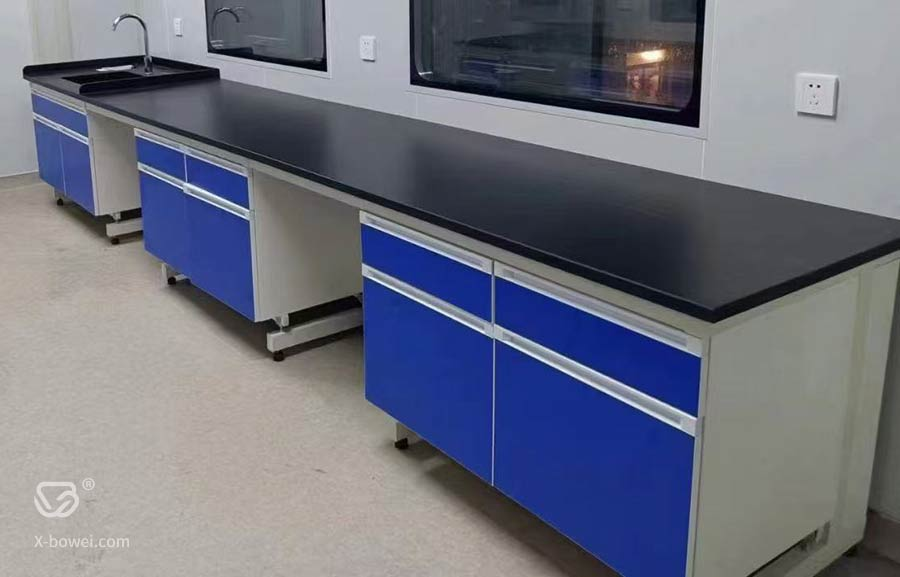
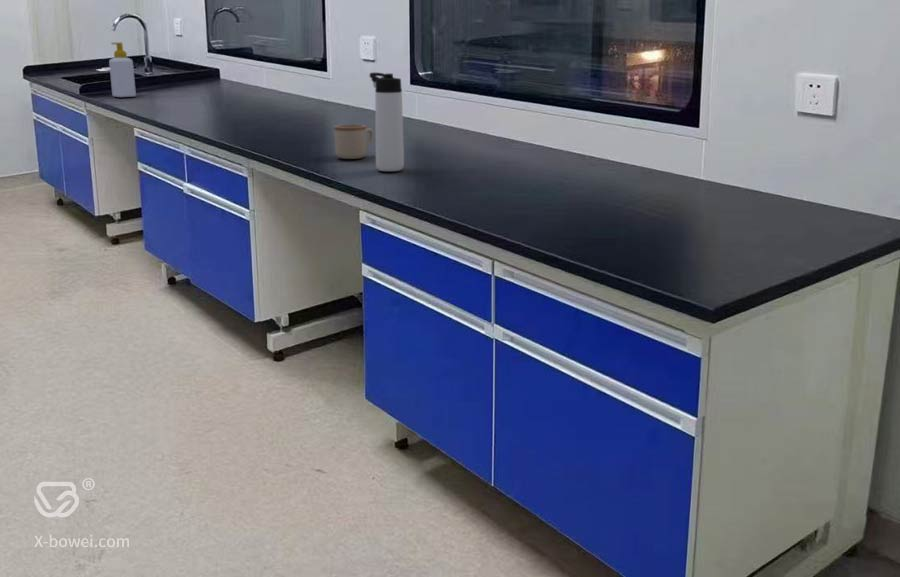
+ thermos bottle (385, 121)
+ soap bottle (121, 69)
+ mug (355, 141)
